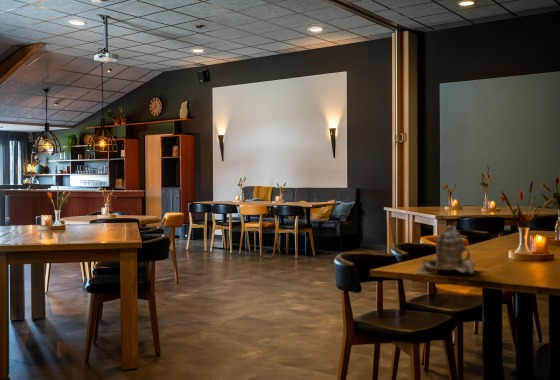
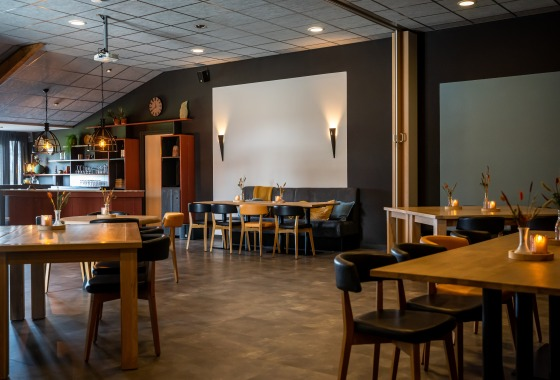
- teapot (446, 247)
